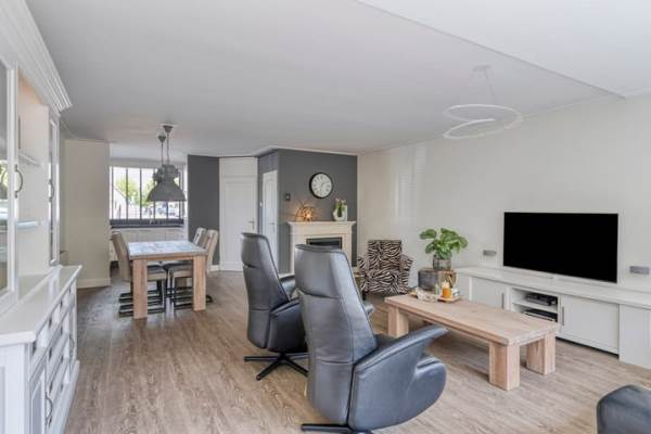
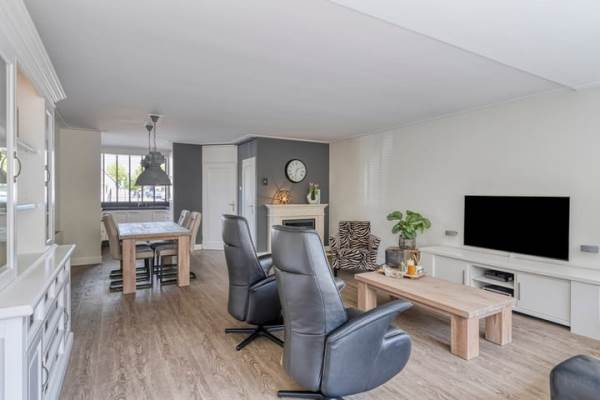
- ceiling light fixture (481, 104)
